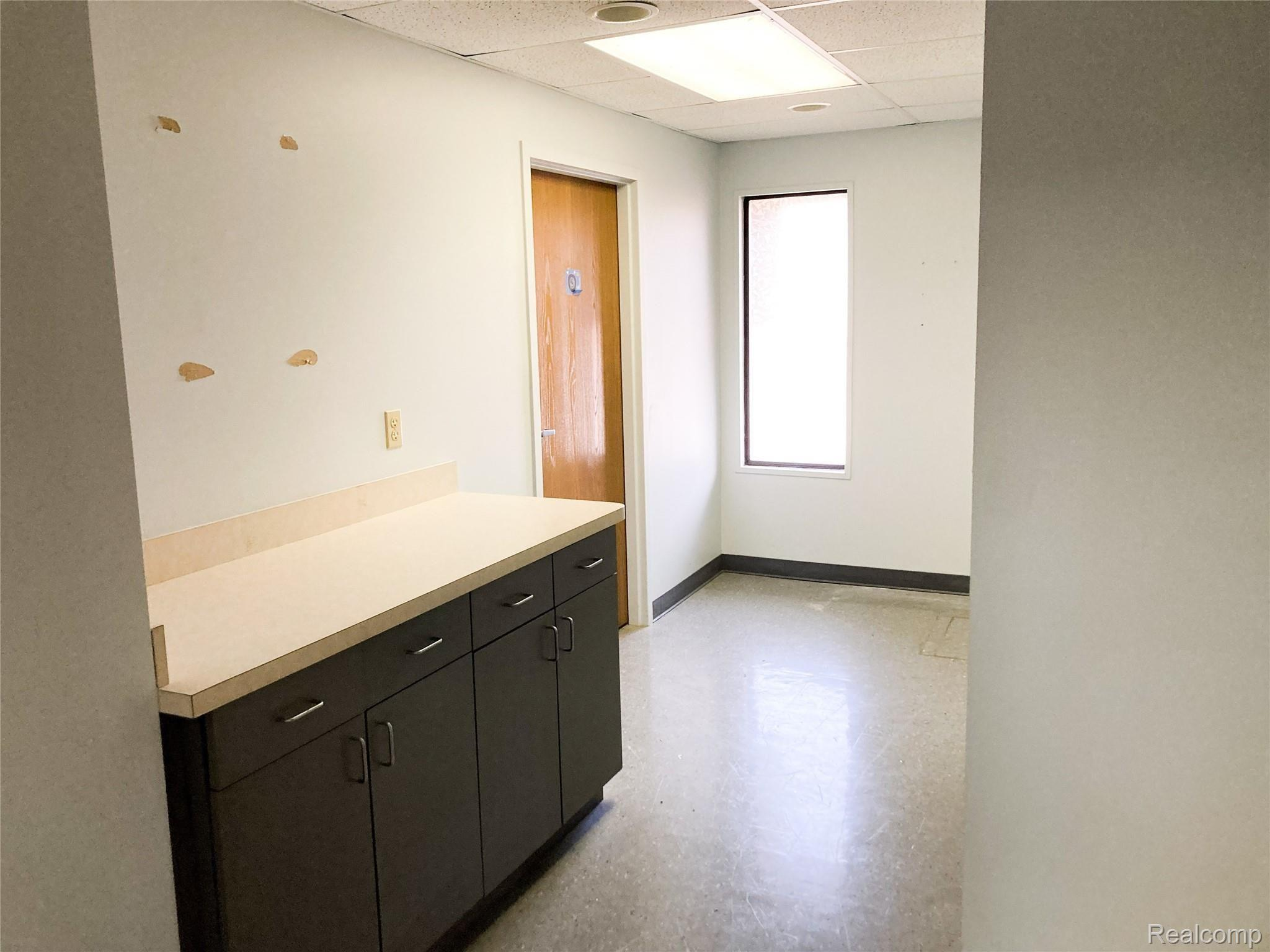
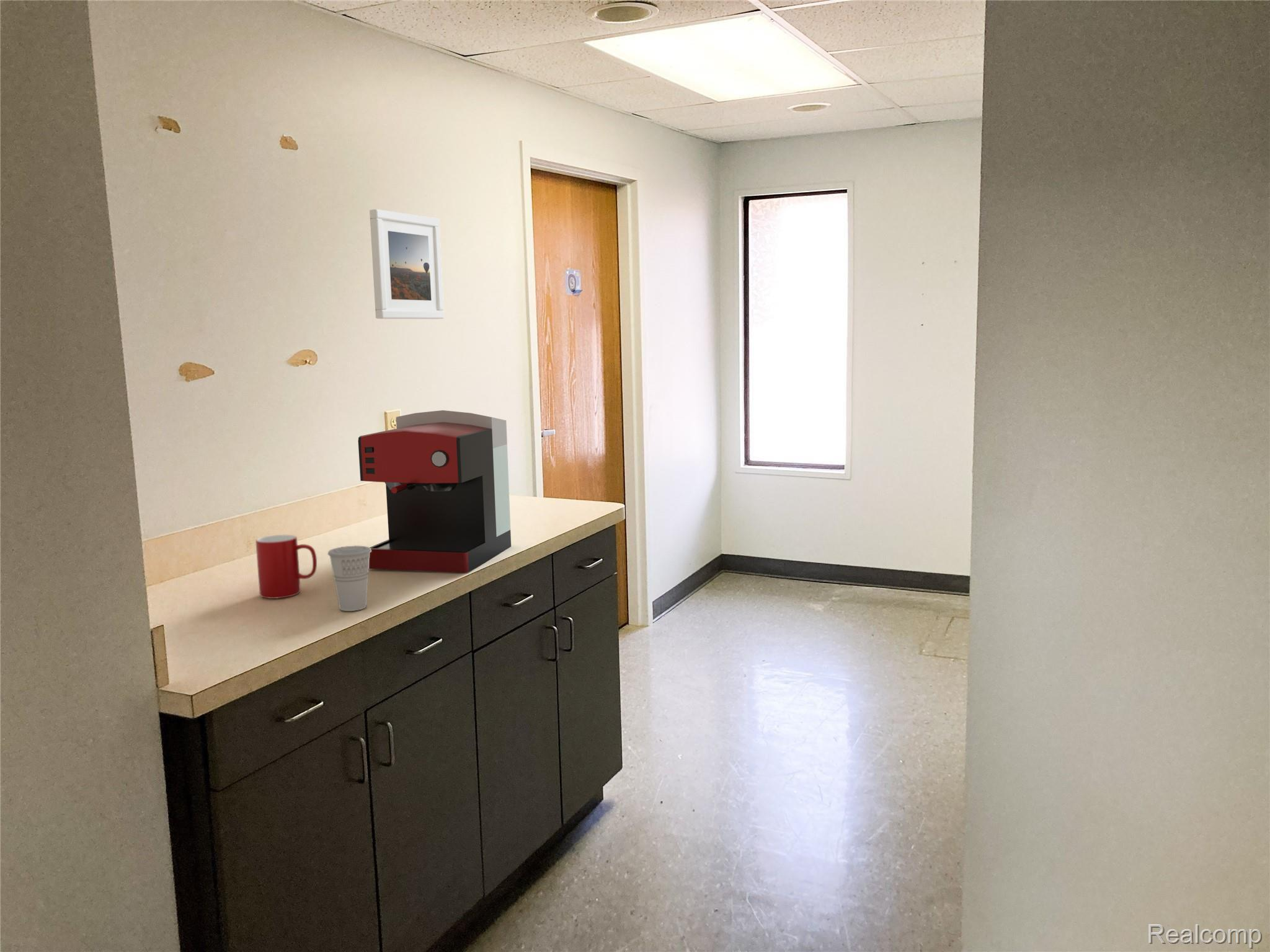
+ cup (351, 578)
+ coffee maker (430, 488)
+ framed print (409, 267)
+ cup (286, 566)
